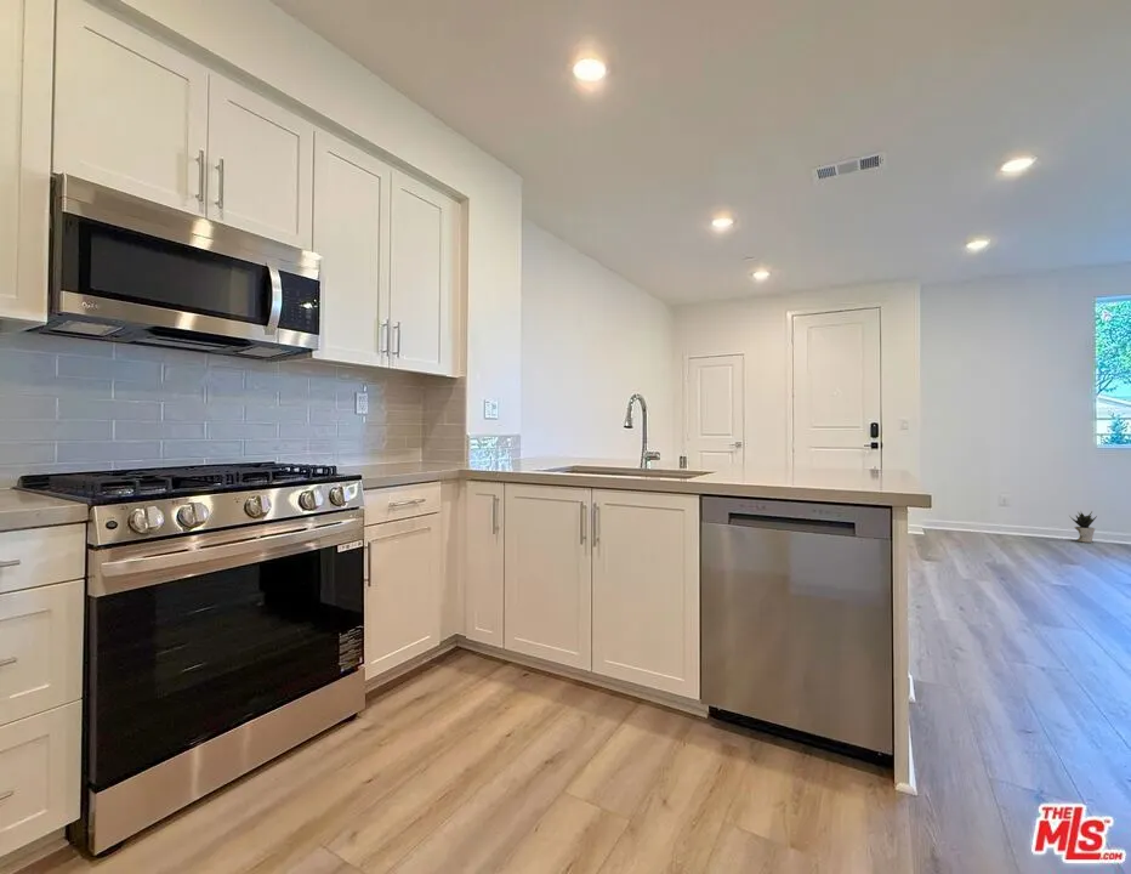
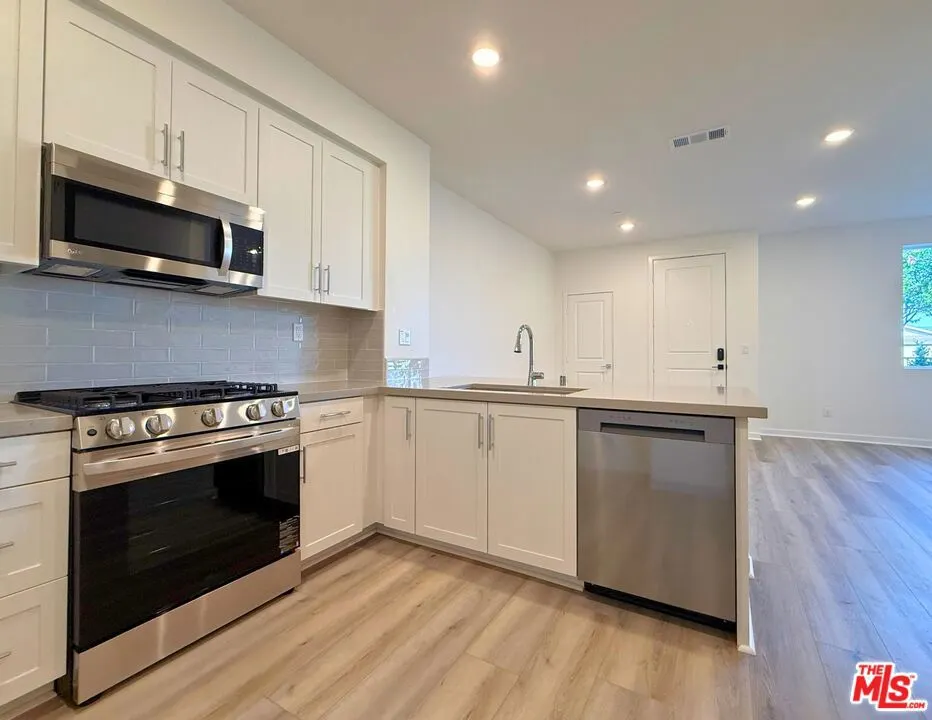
- potted plant (1084, 526)
